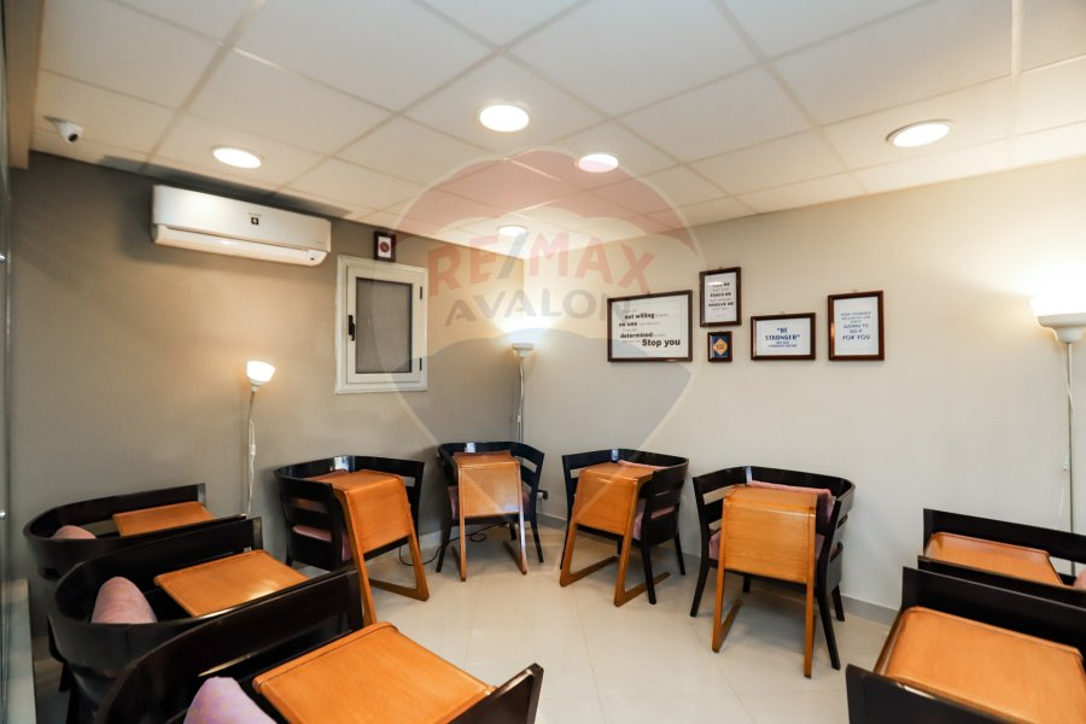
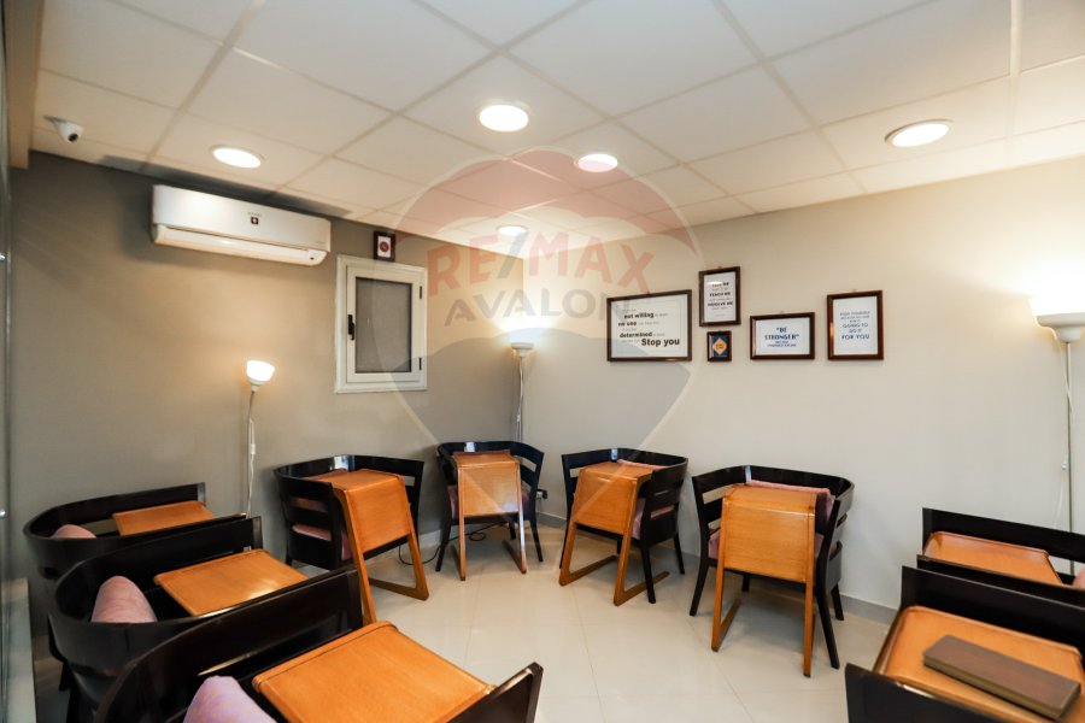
+ notebook (997, 671)
